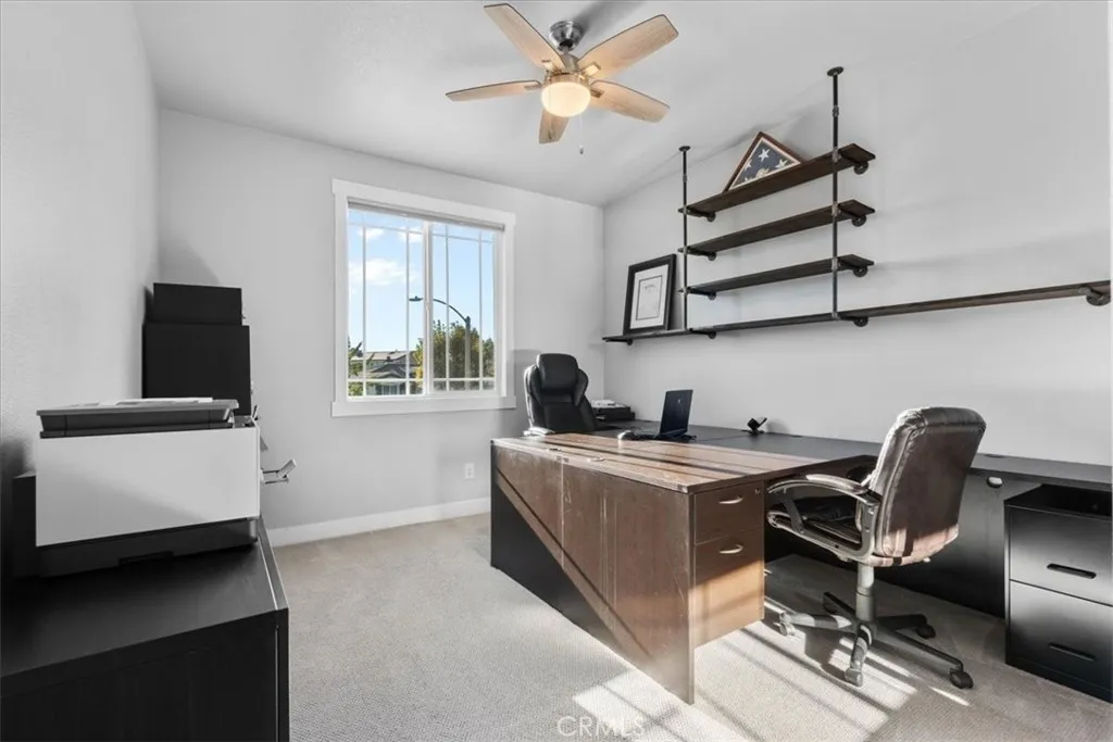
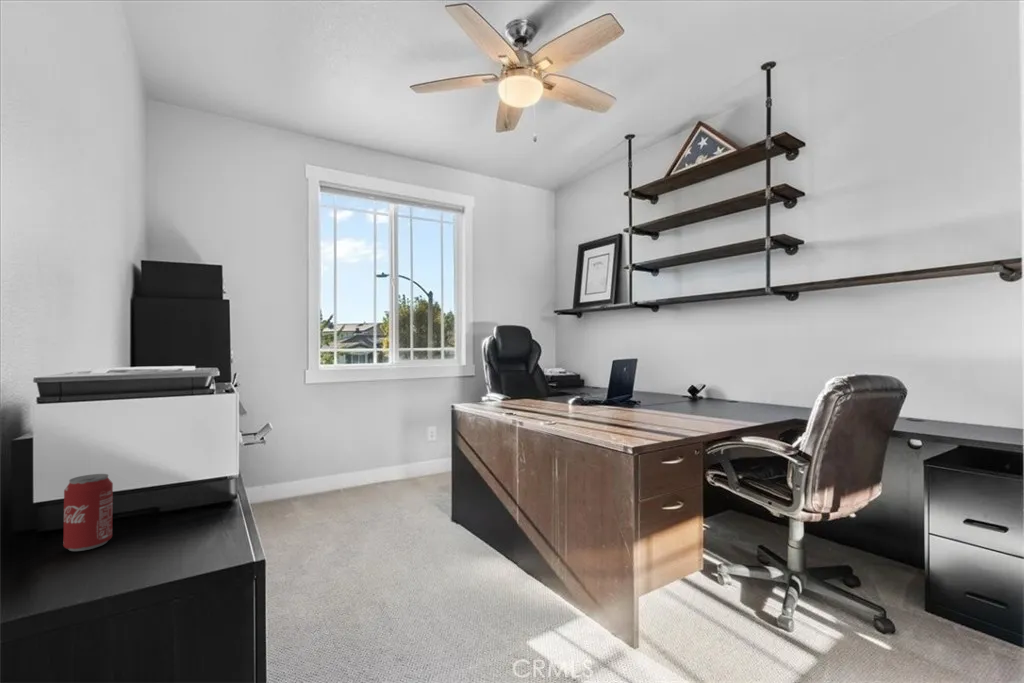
+ beverage can (88, 510)
